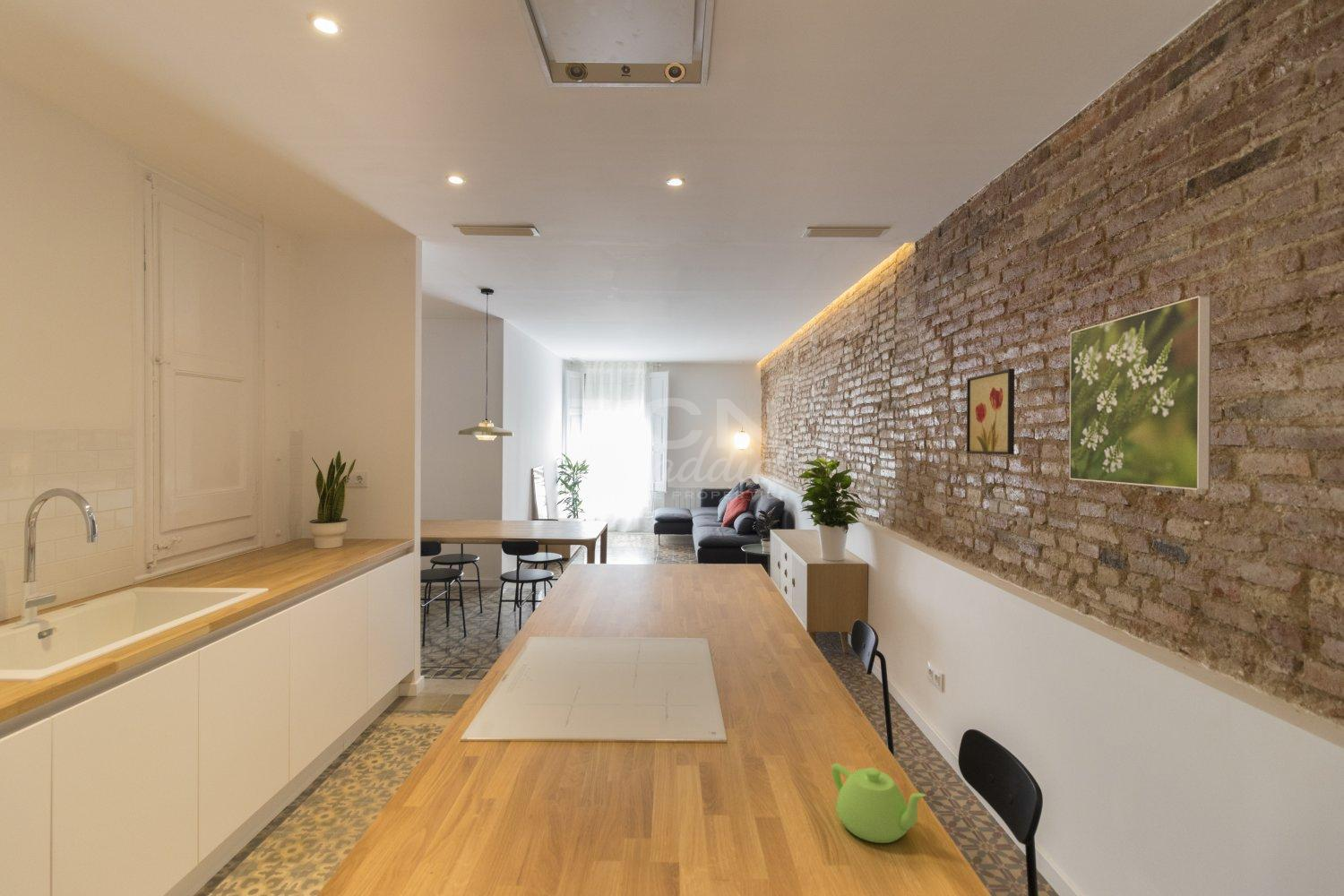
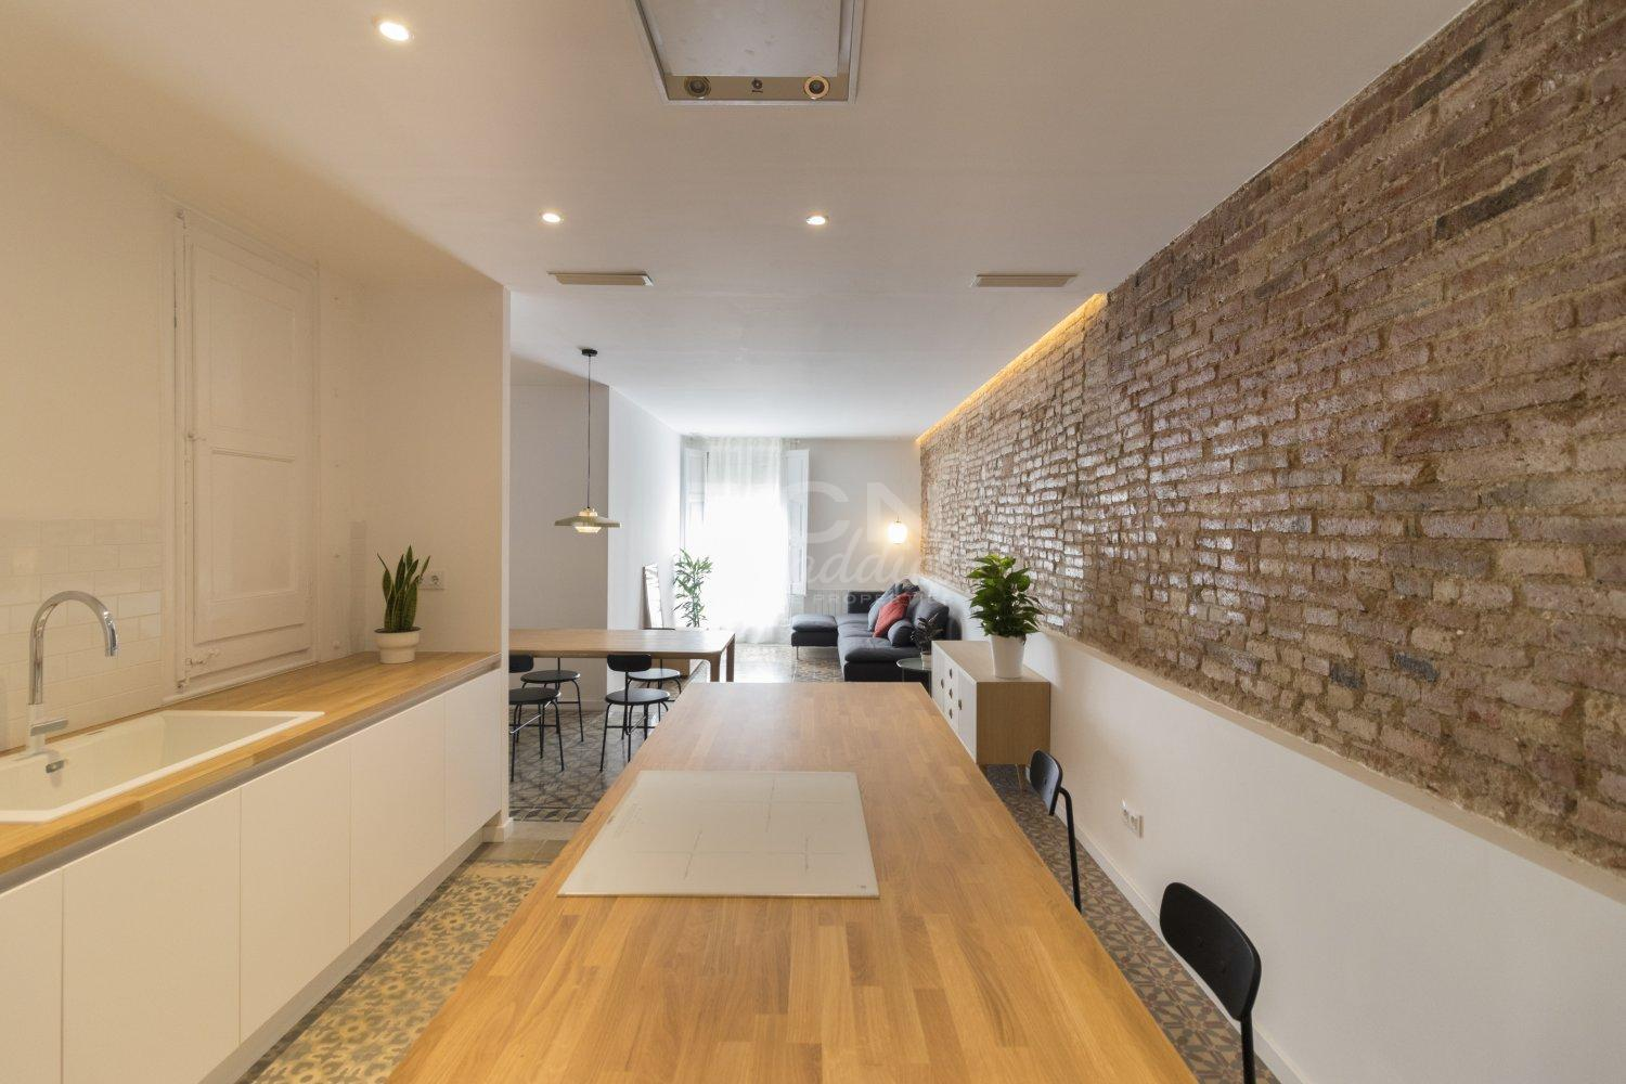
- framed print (1130, 400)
- wall art (990, 413)
- teapot (875, 798)
